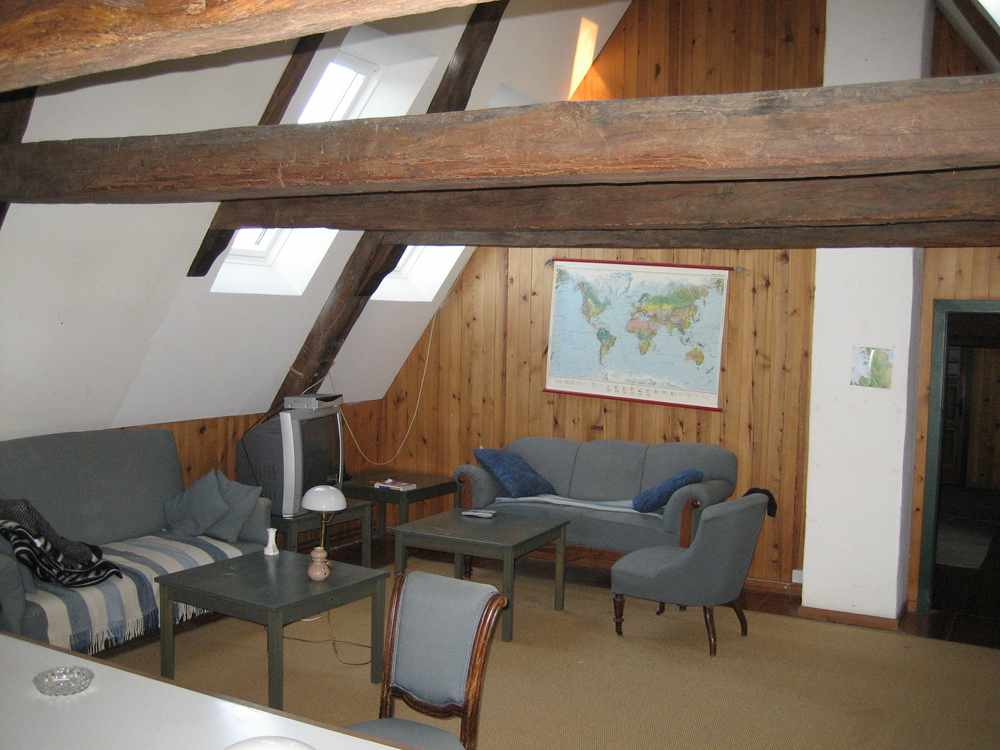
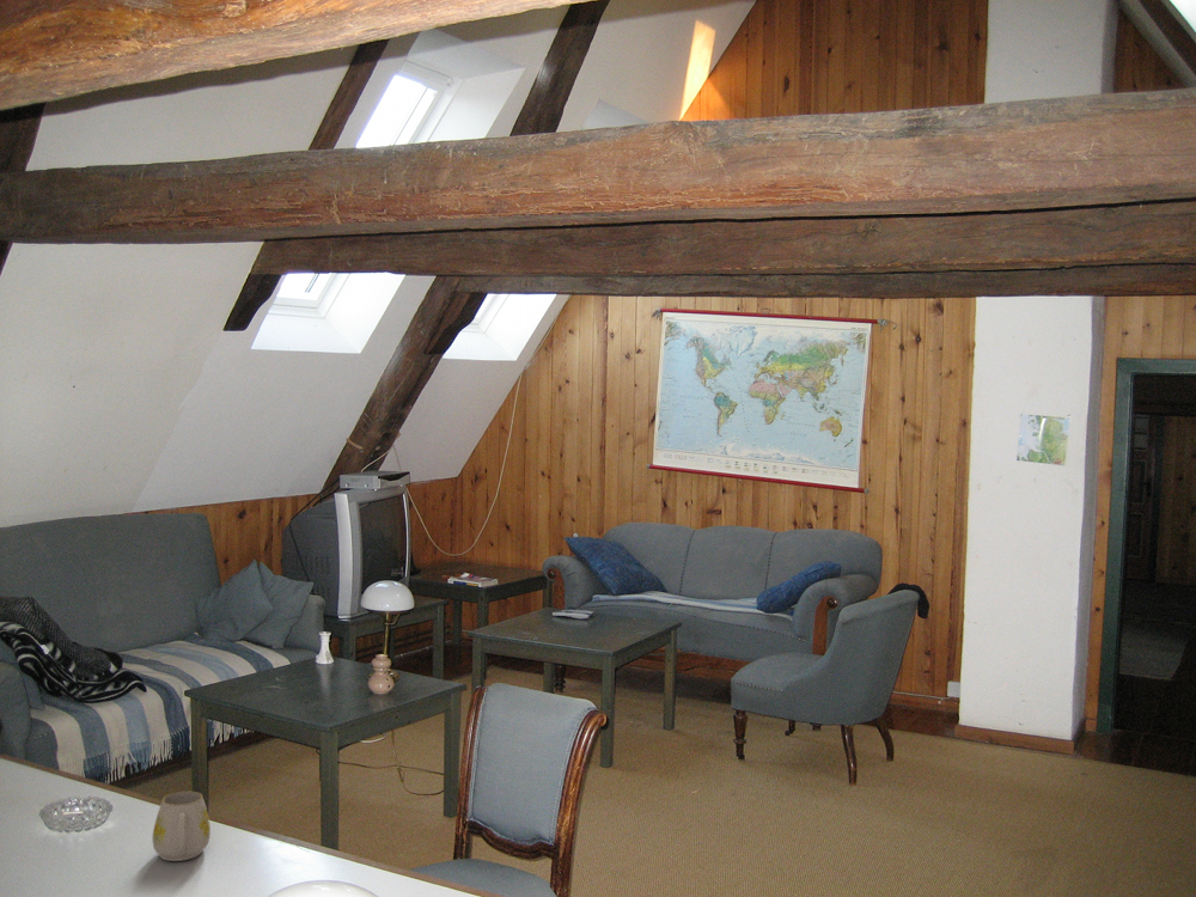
+ mug (182, 828)
